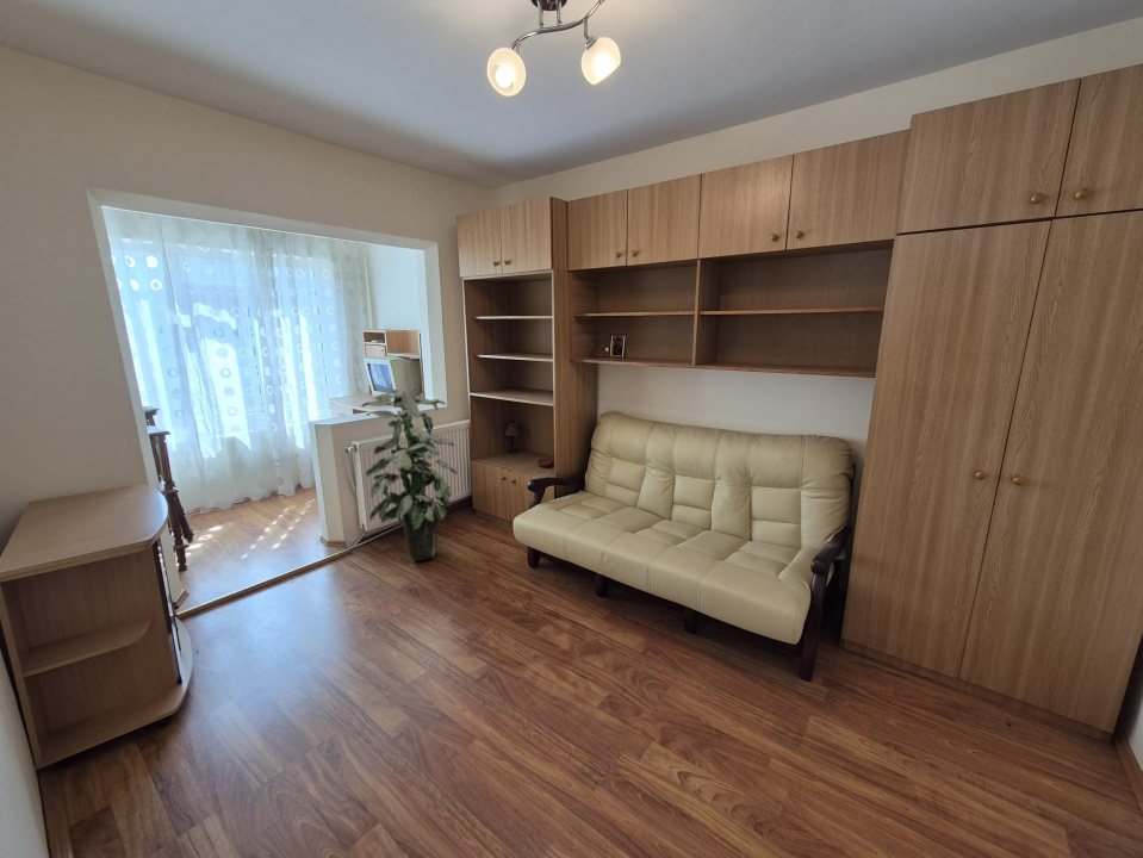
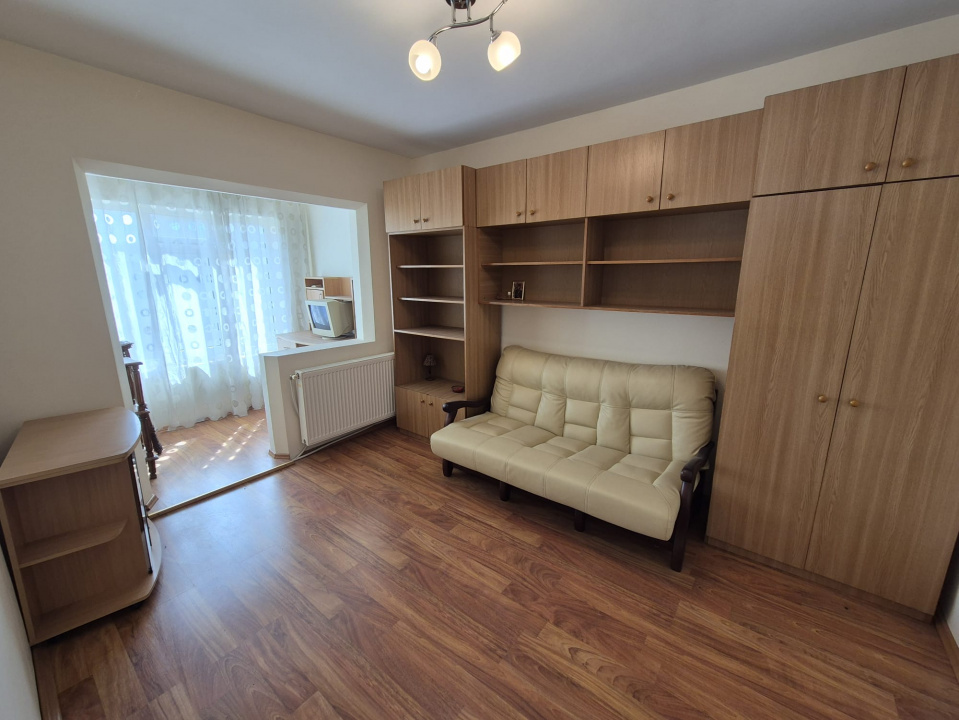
- indoor plant (410, 473)
